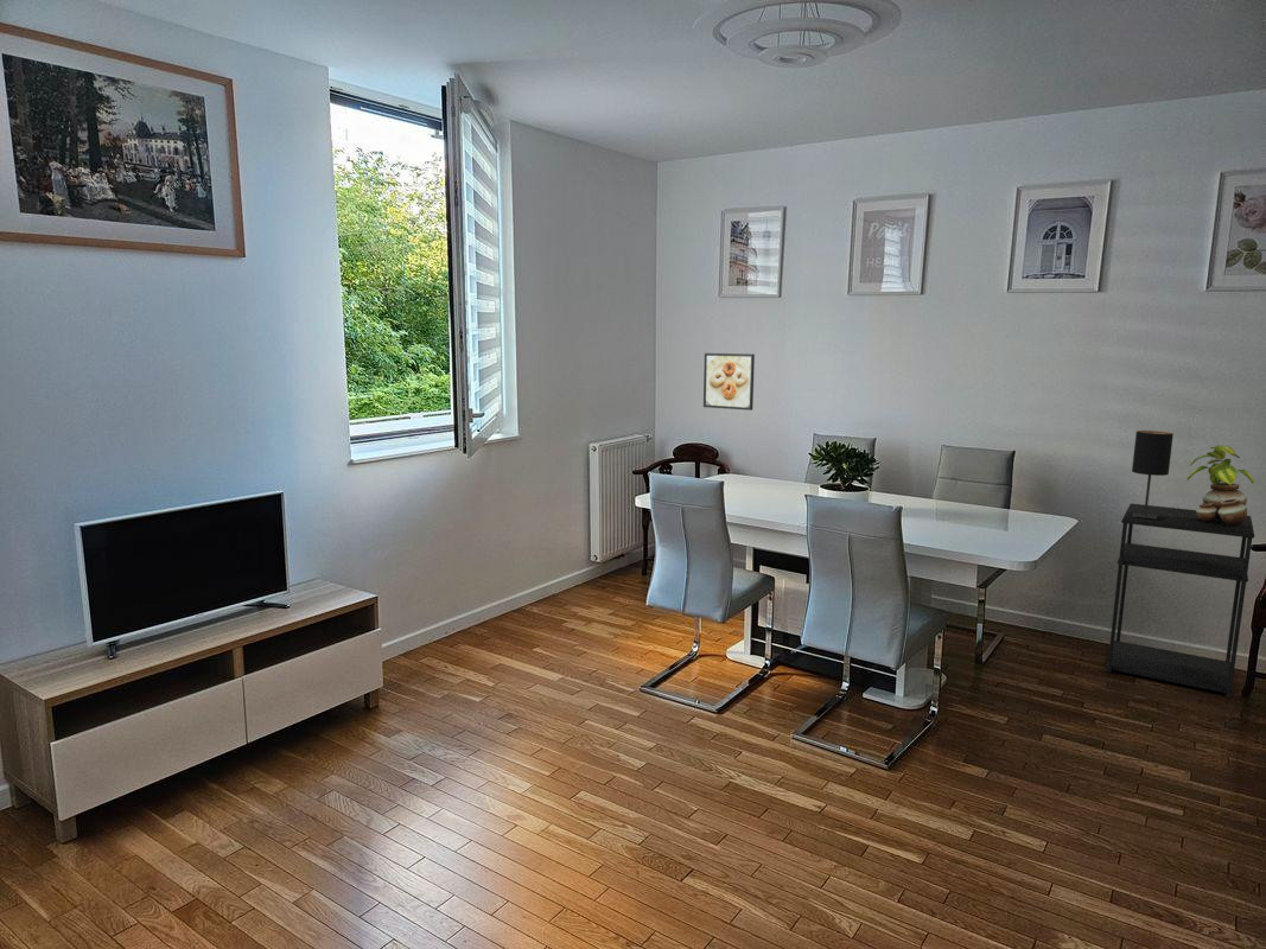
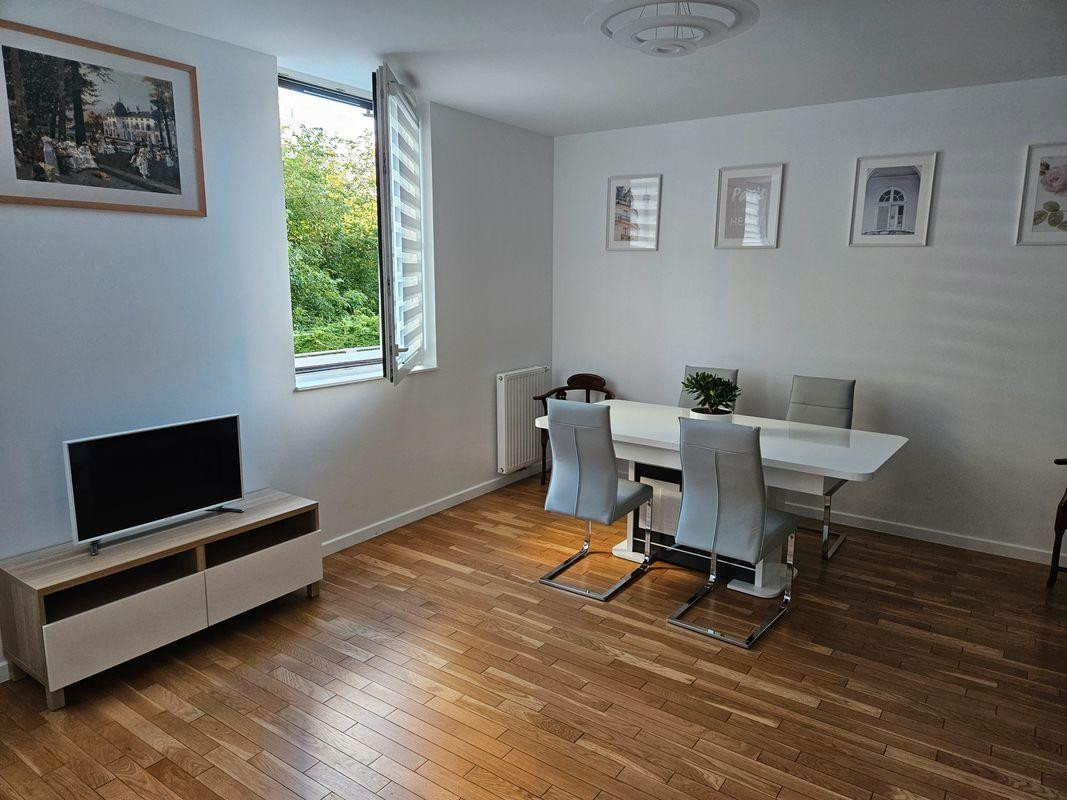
- shelving unit (1178, 572)
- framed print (727, 381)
- table lamp (1150, 474)
- potted plant (1220, 483)
